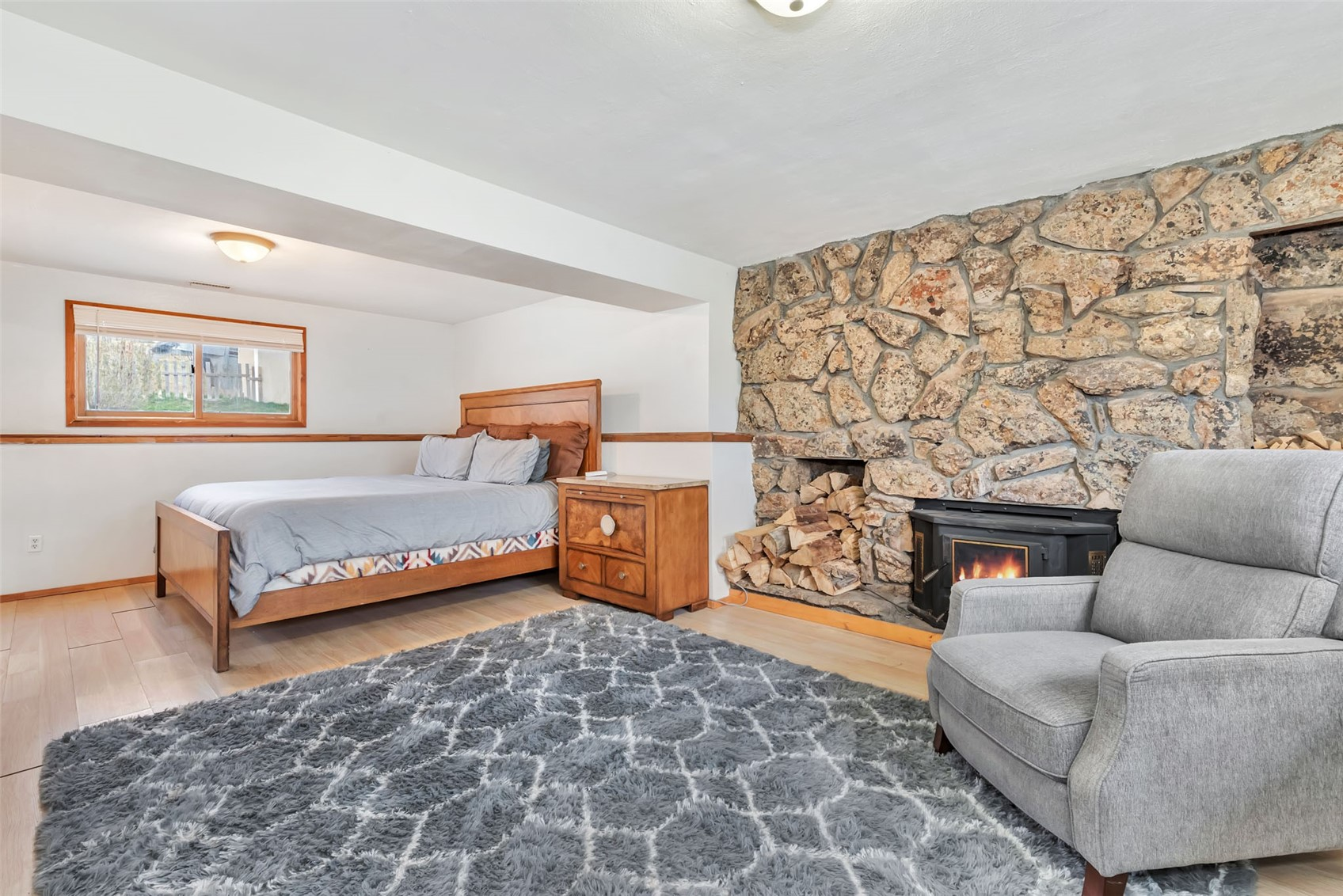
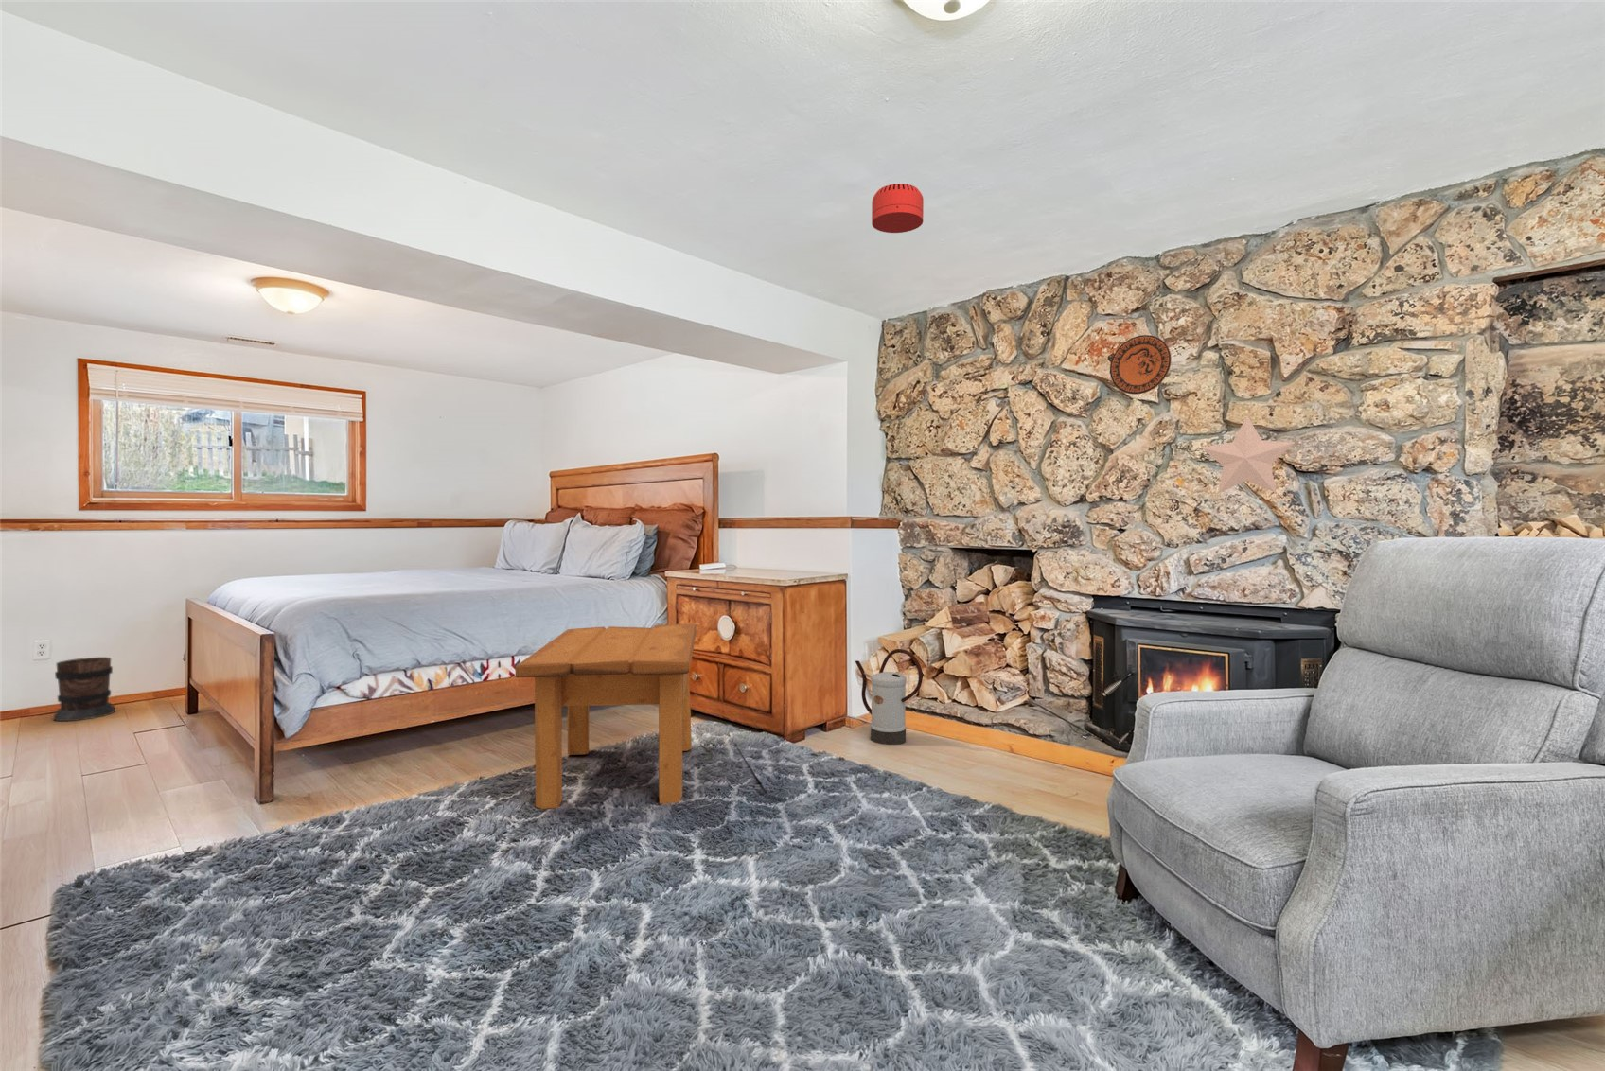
+ smoke detector (898, 207)
+ side table (617, 704)
+ watering can (887, 692)
+ decorative star (1246, 454)
+ decorative plate (1139, 365)
+ wooden barrel (84, 687)
